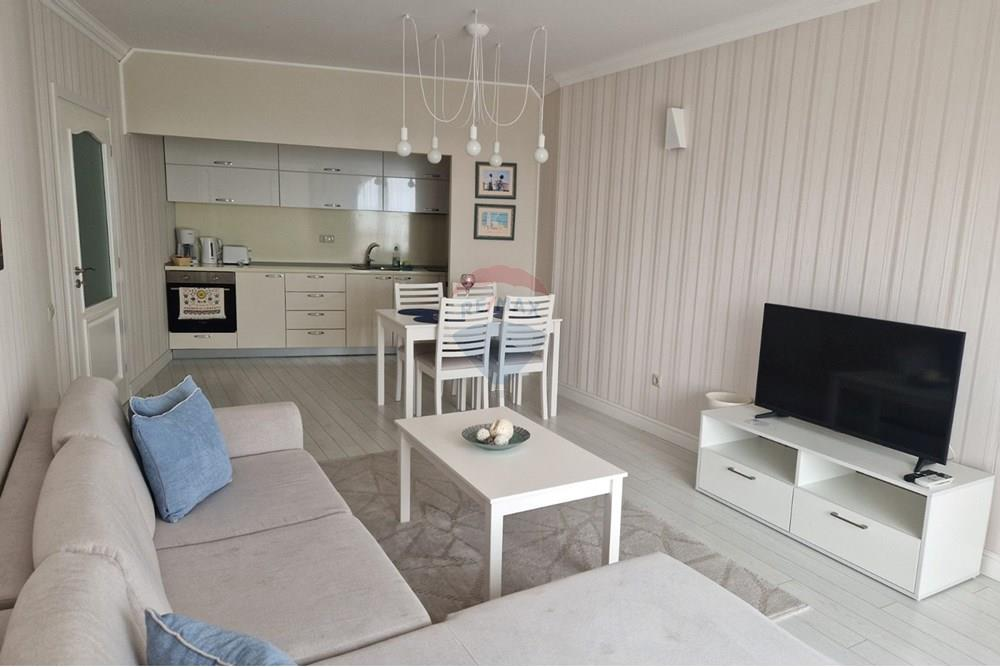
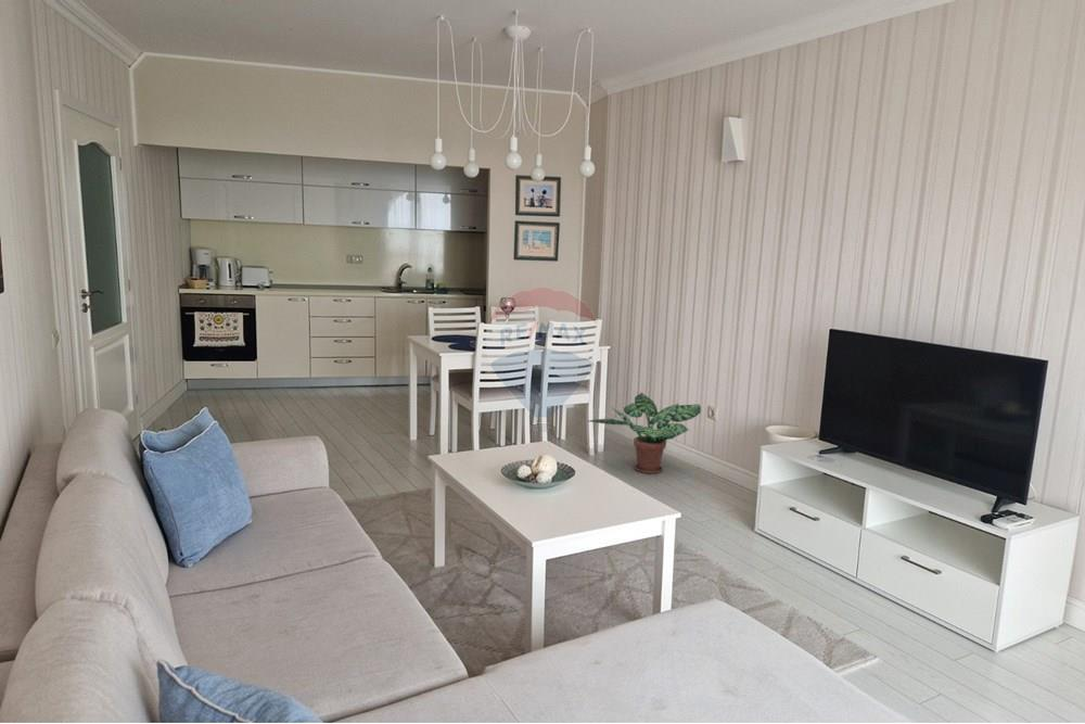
+ potted plant (656, 429)
